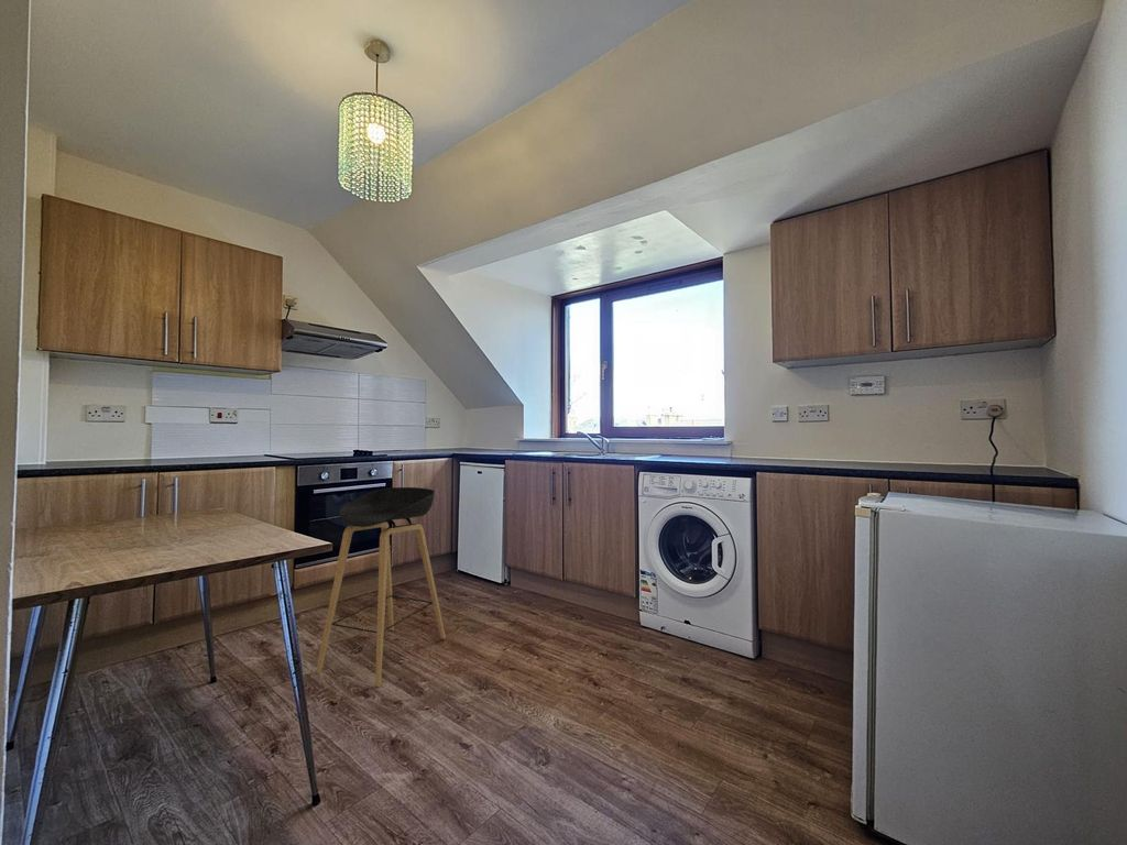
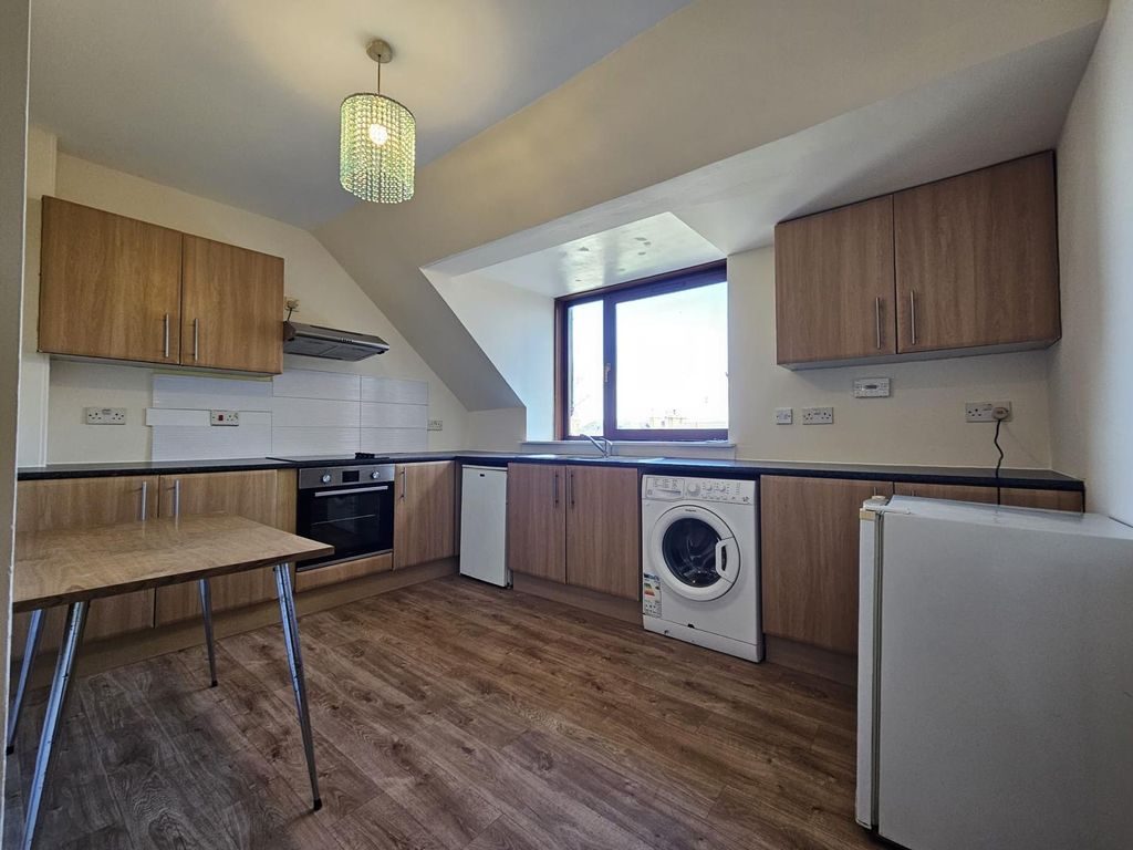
- stool (386, 572)
